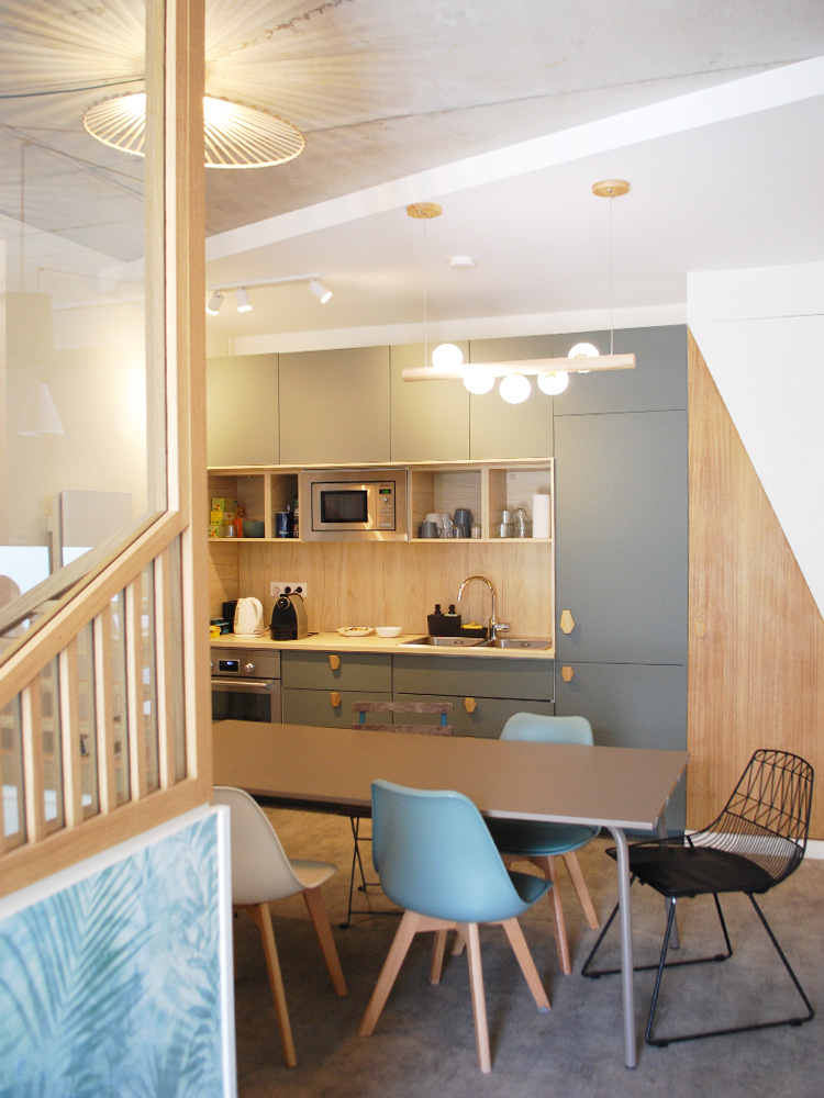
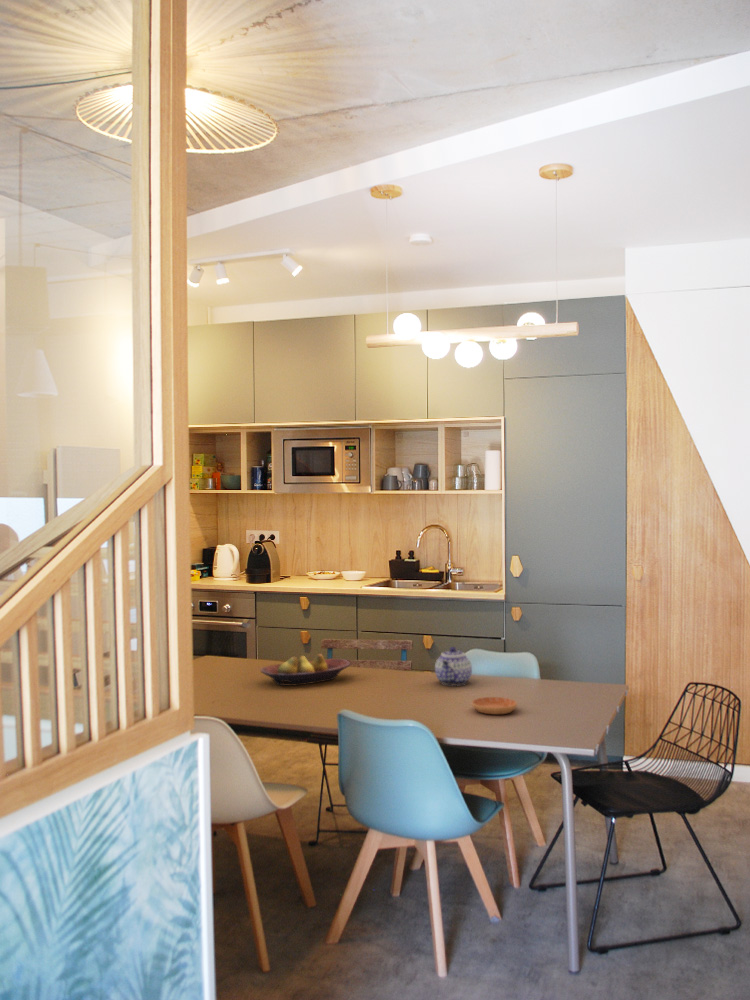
+ fruit bowl (306, 667)
+ teapot (453, 665)
+ saucer (494, 706)
